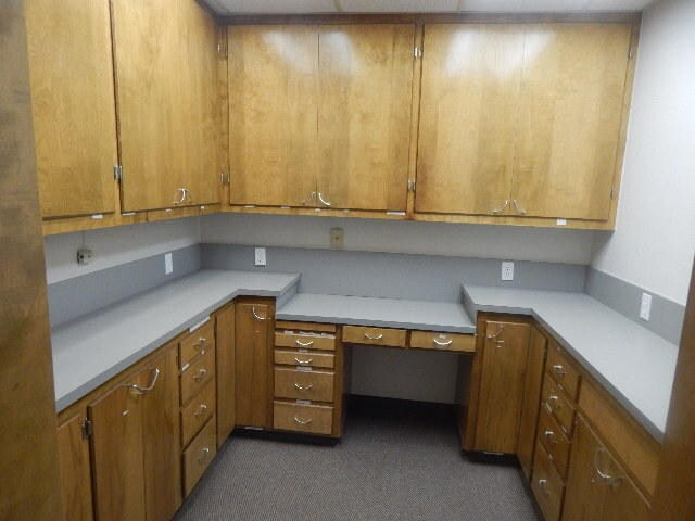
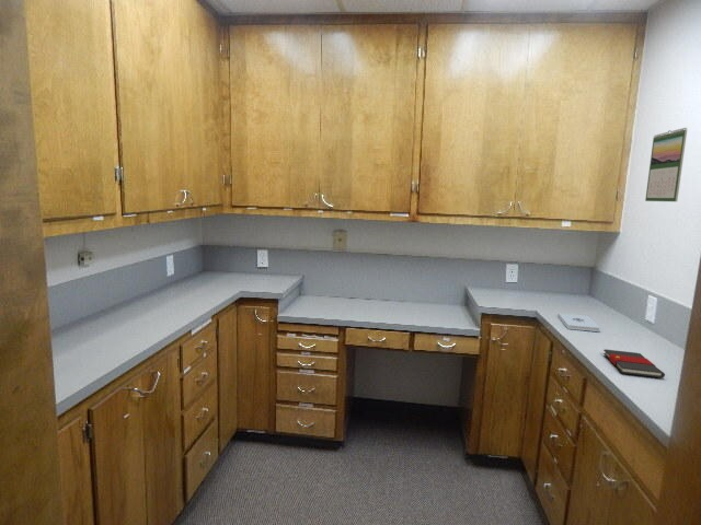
+ calendar (665, 166)
+ notepad (577, 322)
+ book (632, 361)
